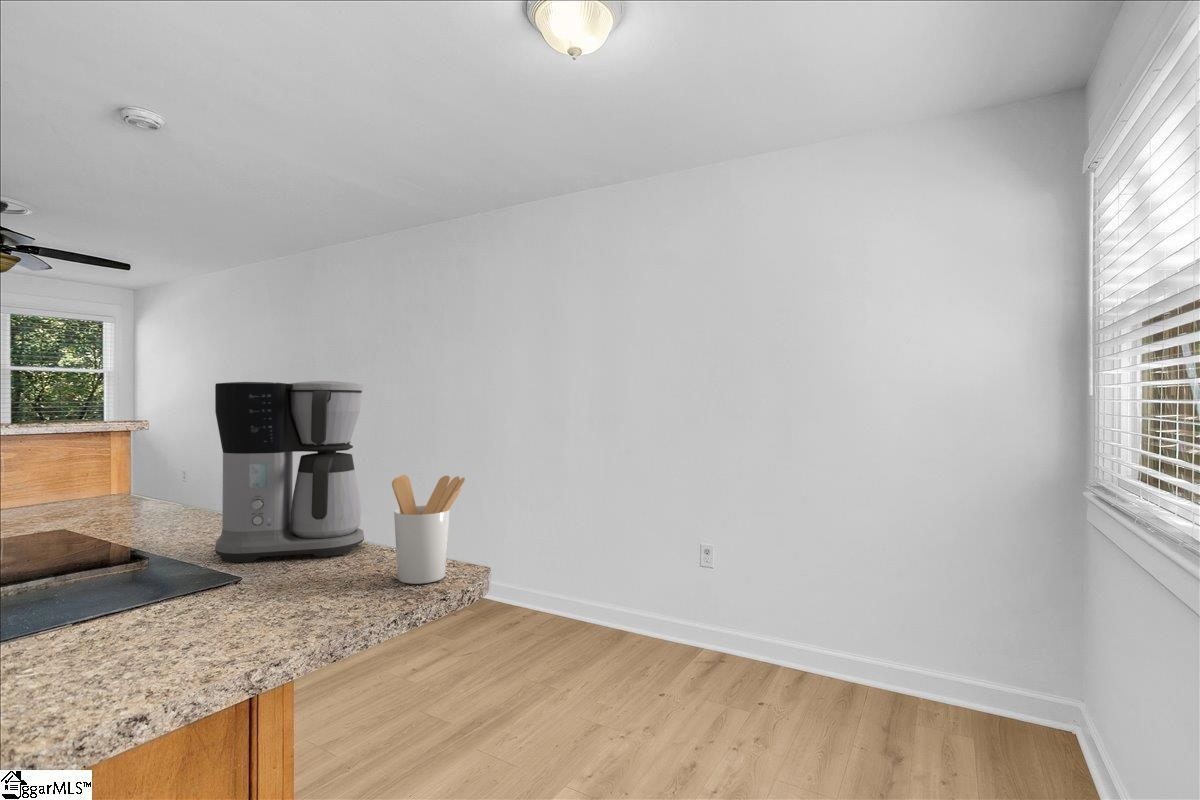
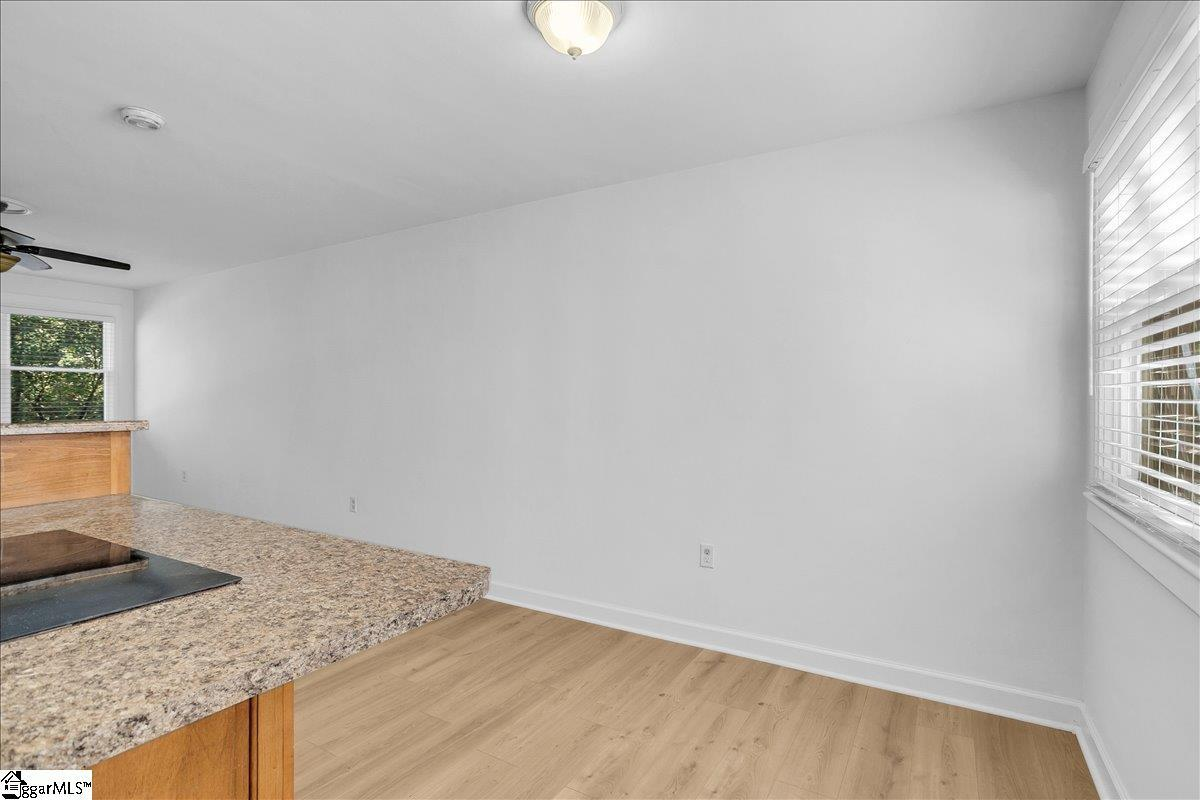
- utensil holder (431, 524)
- coffee maker (291, 466)
